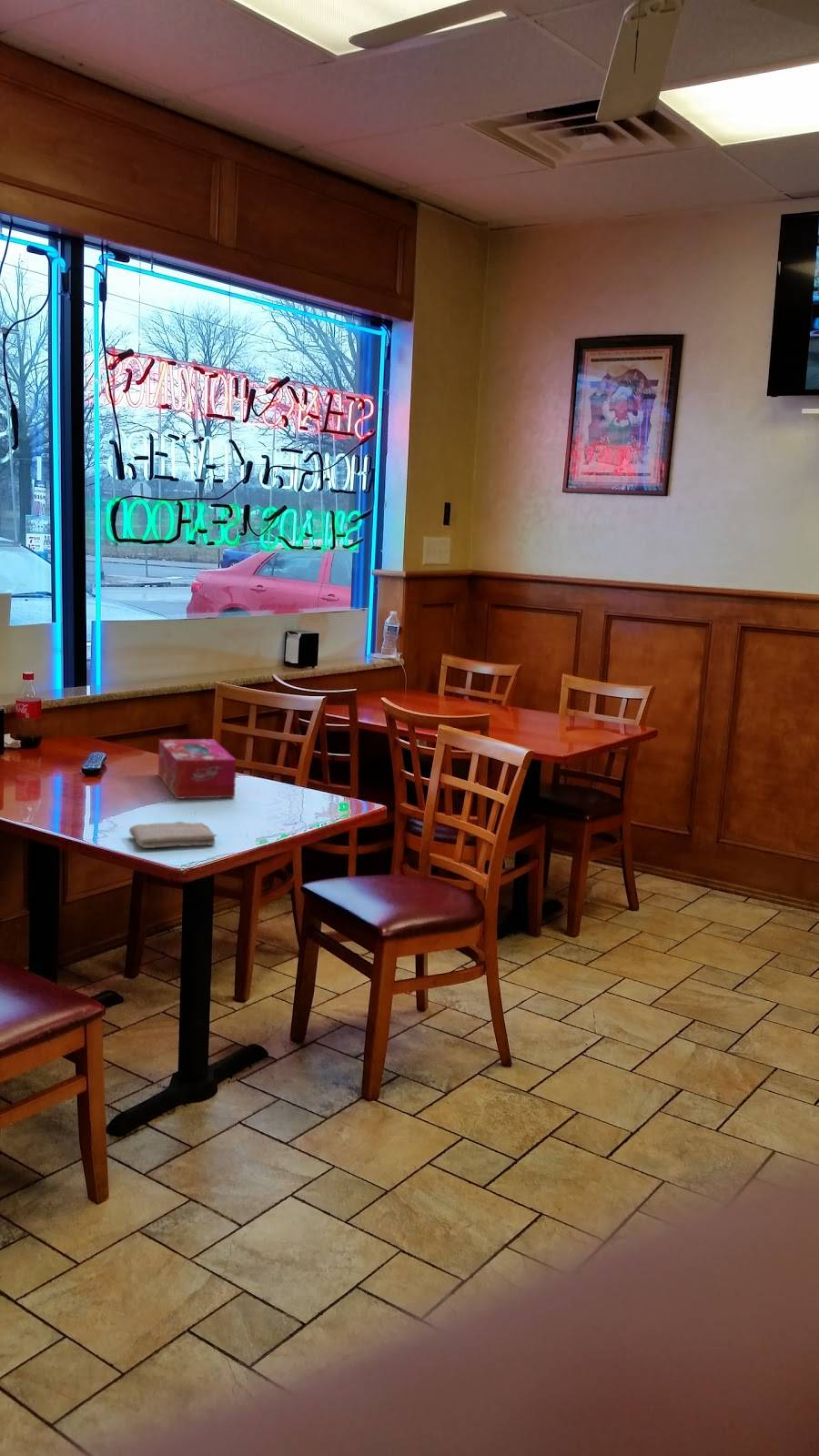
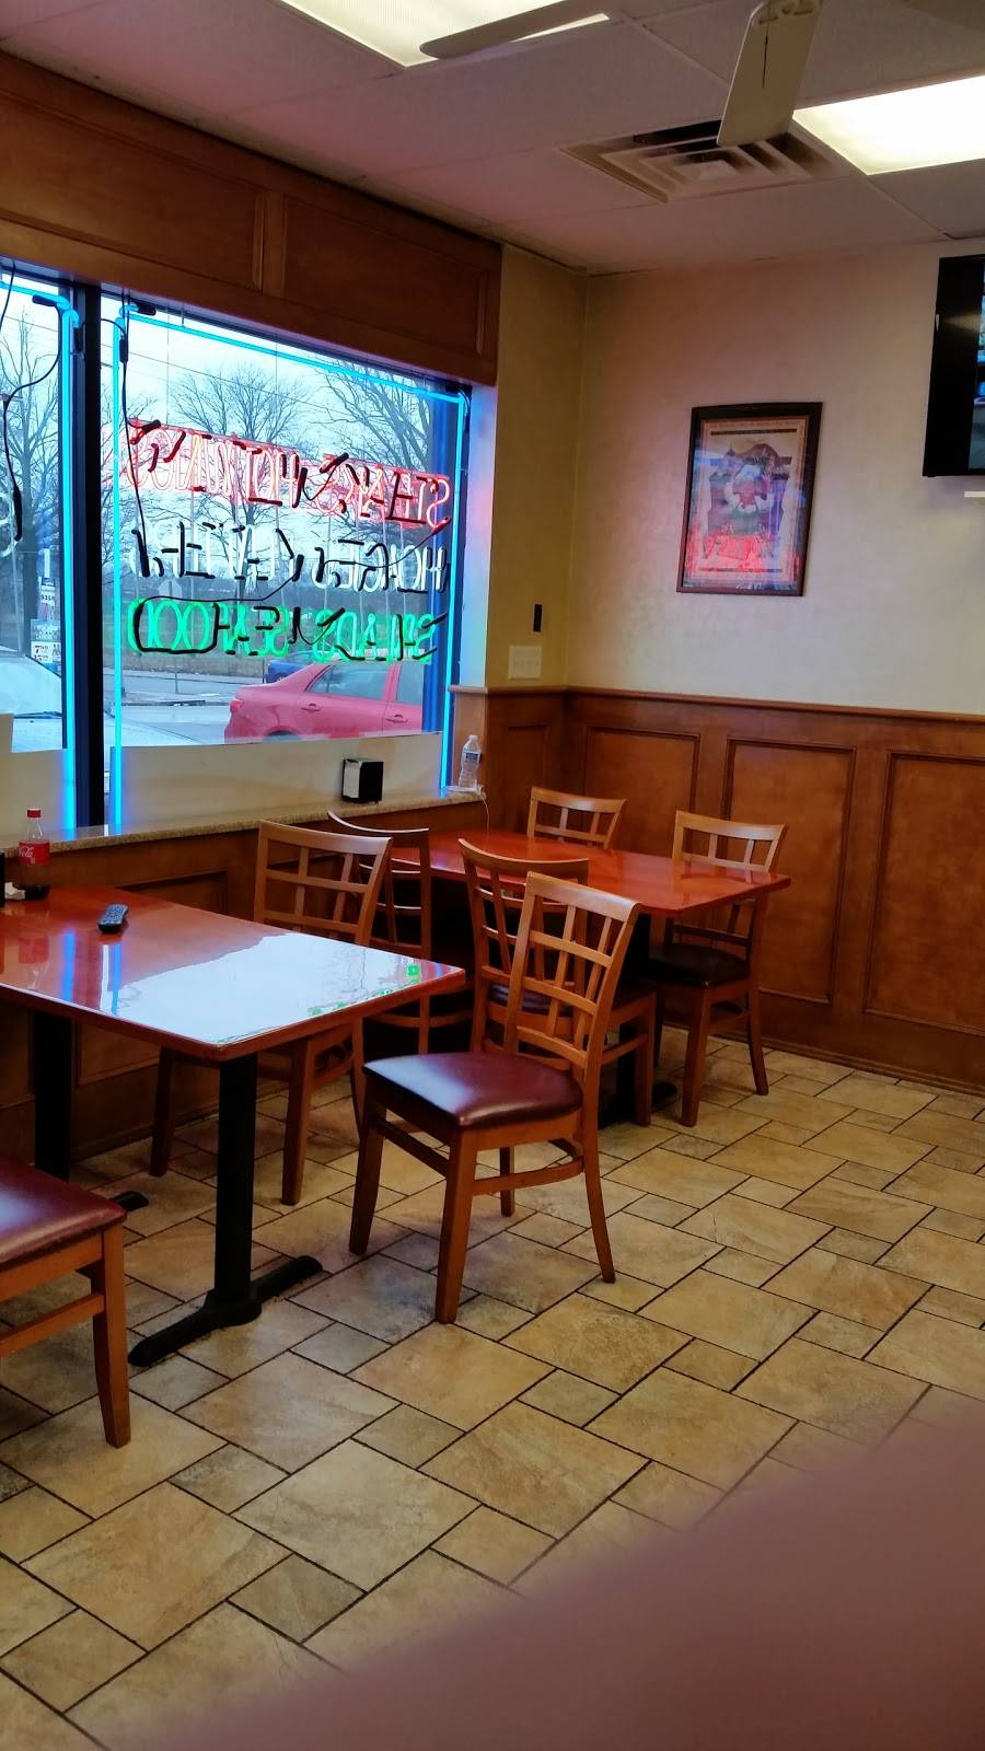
- washcloth (173, 834)
- tissue box (196, 767)
